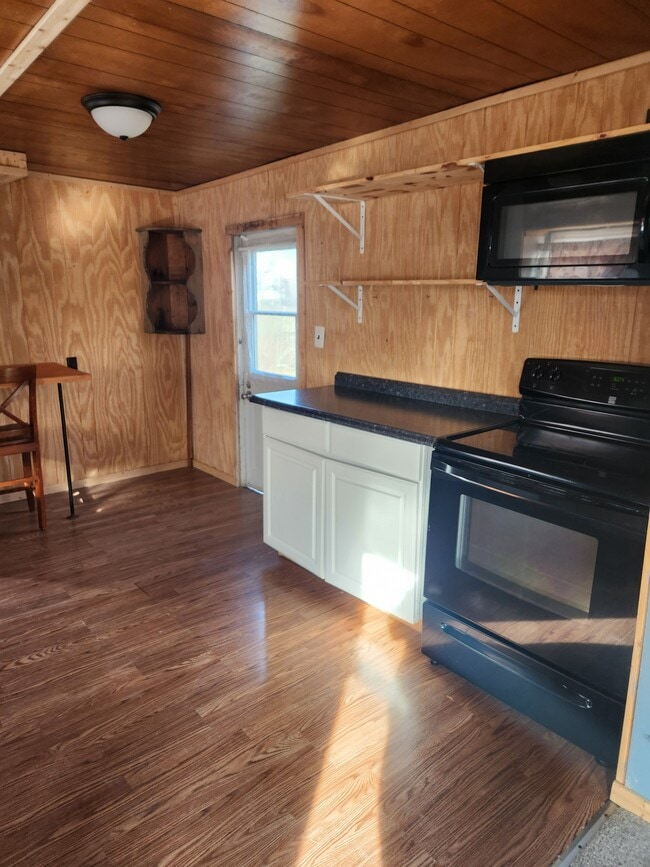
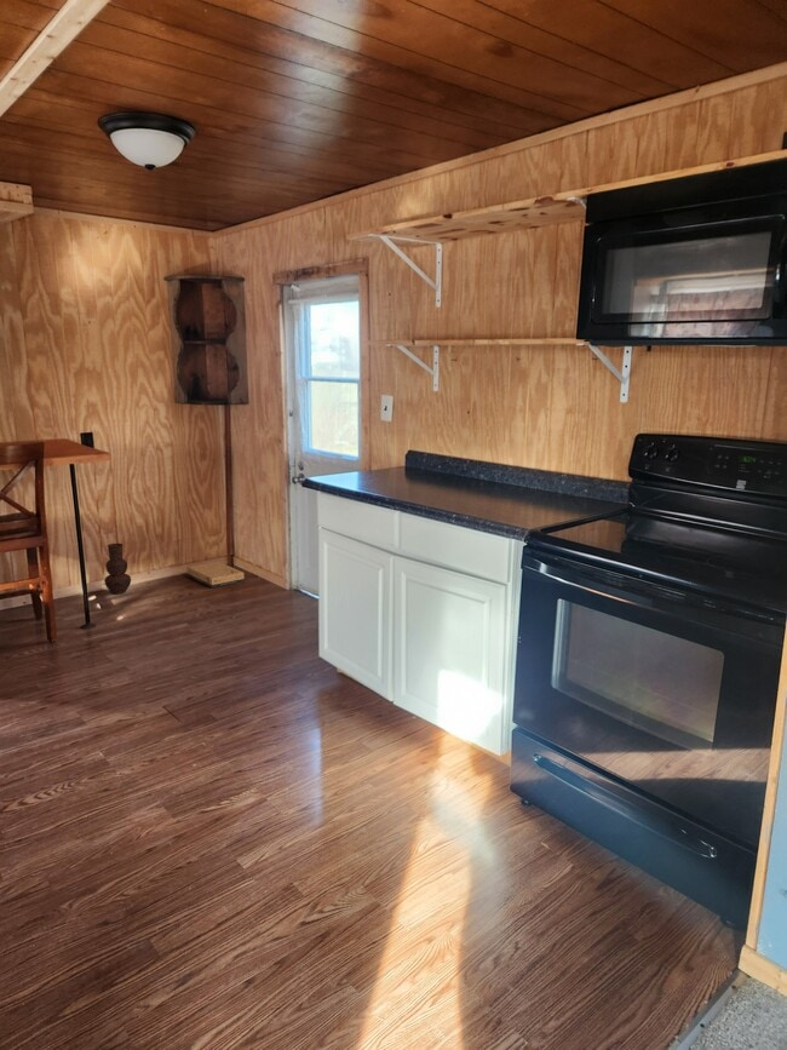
+ cardboard box (214, 574)
+ vase (116, 568)
